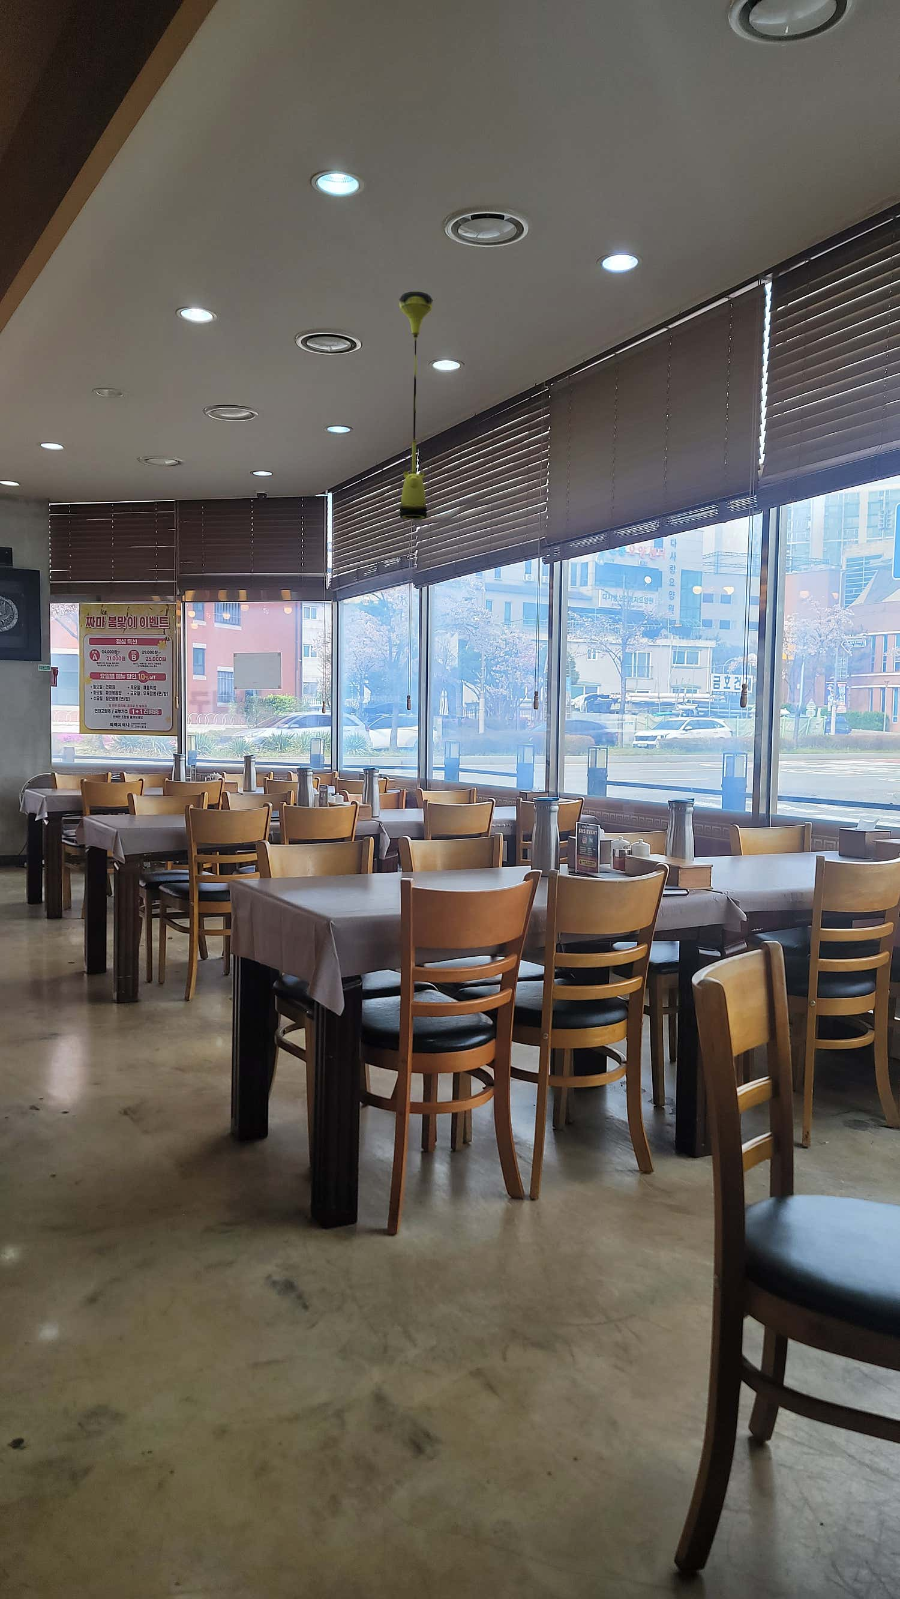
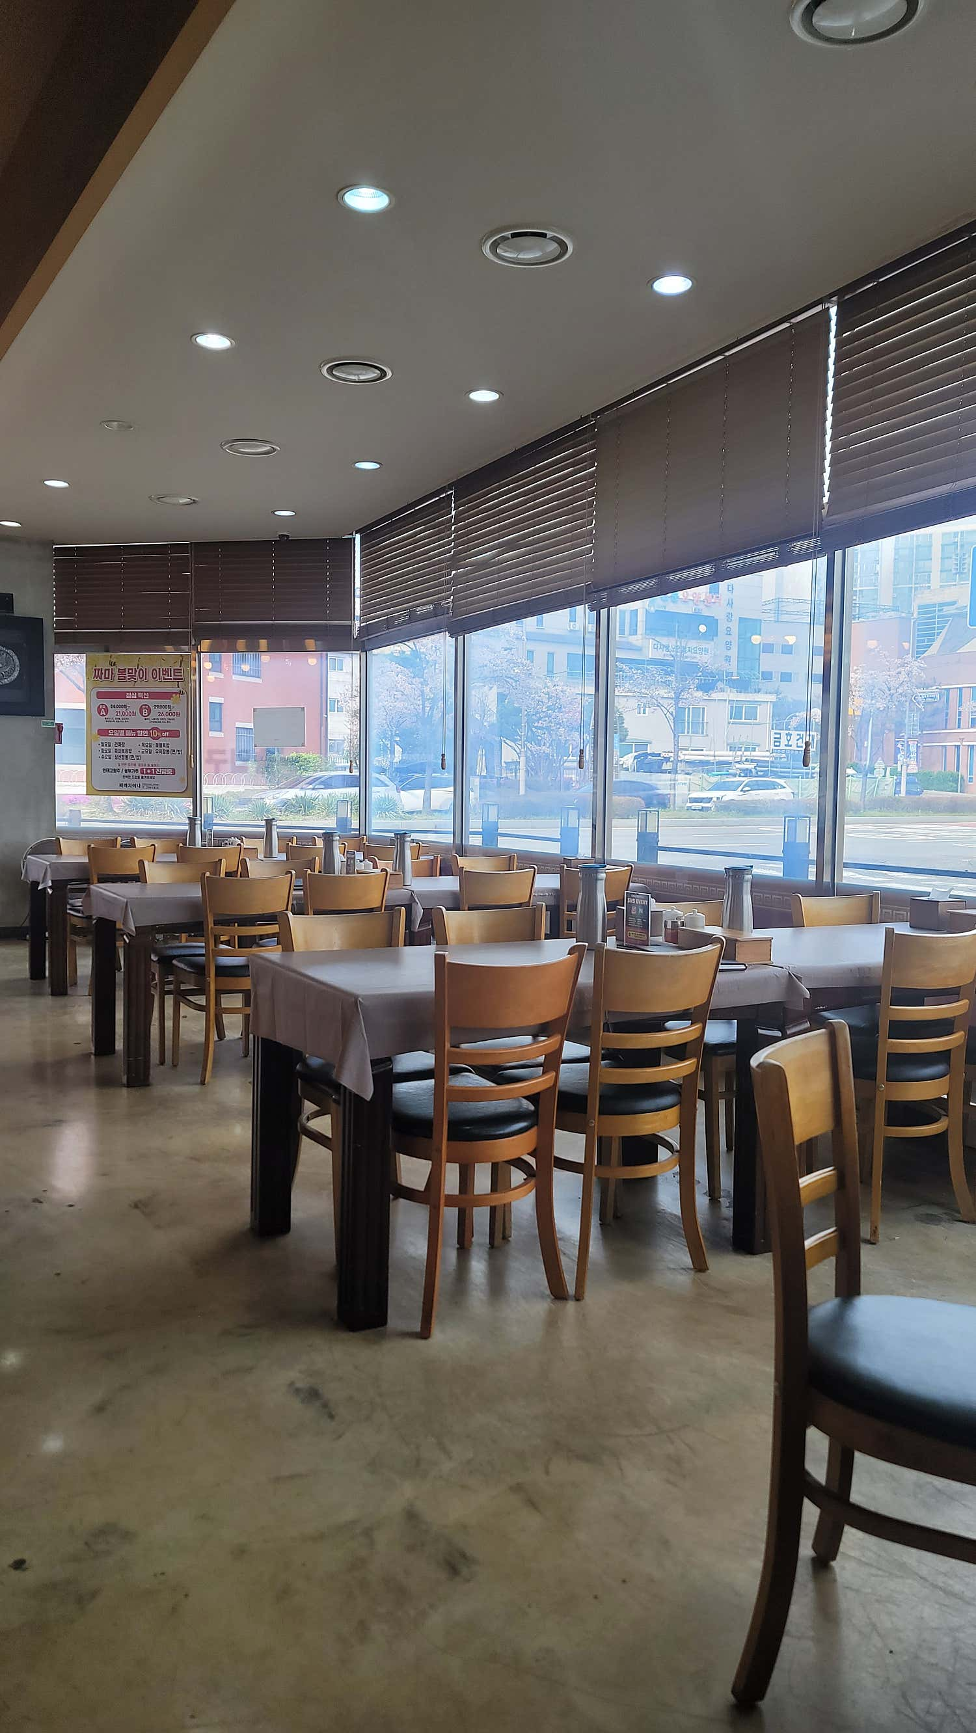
- pendant light (415, 409)
